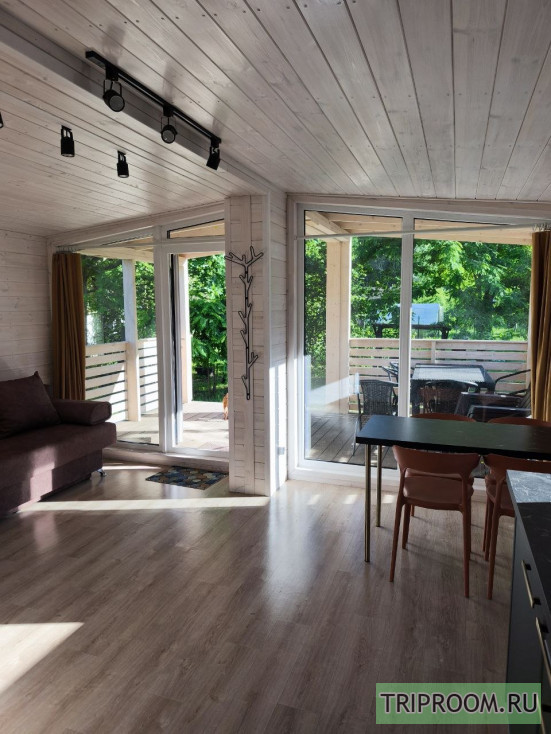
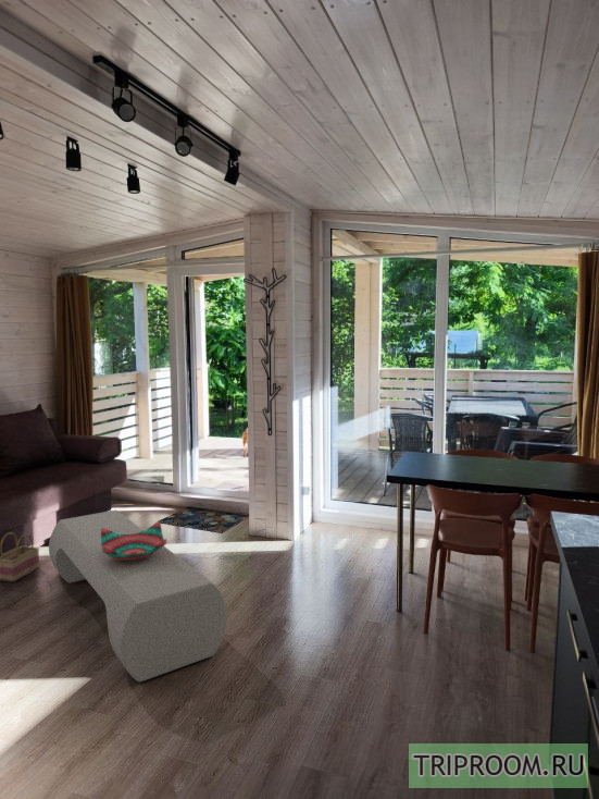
+ bench (125, 577)
+ basket (17, 553)
+ decorative bowl (133, 544)
